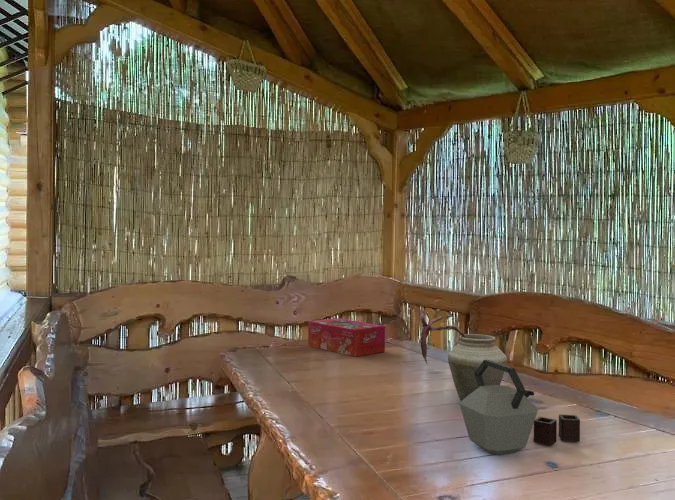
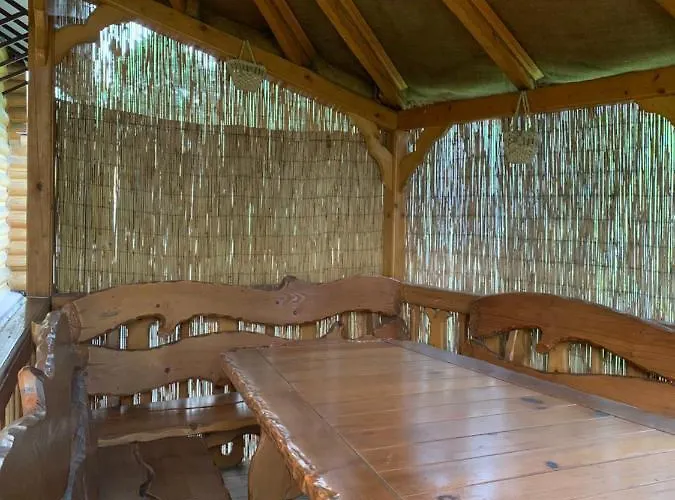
- tissue box (345, 336)
- kettle (526, 403)
- vase (461, 357)
